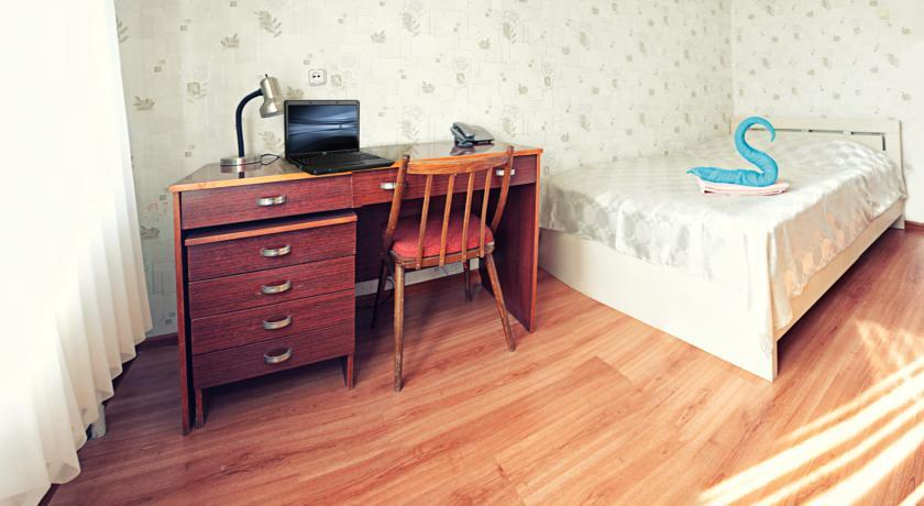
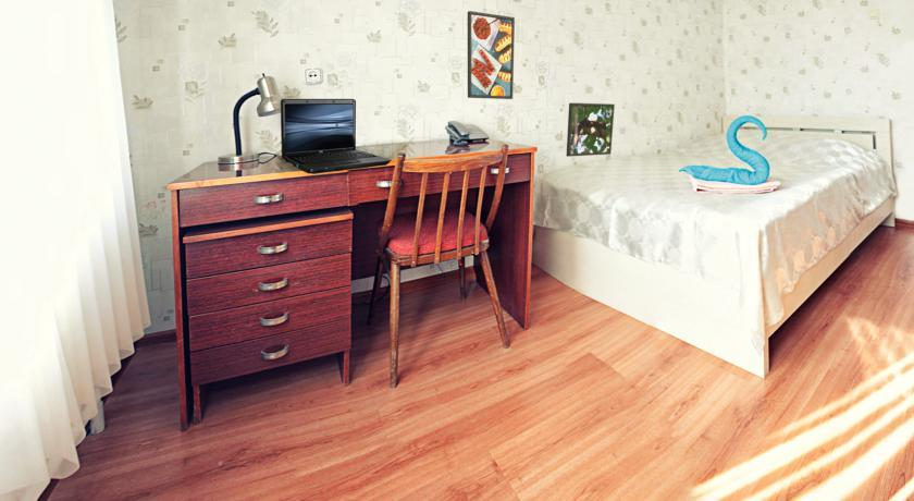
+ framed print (491, 57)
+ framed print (591, 130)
